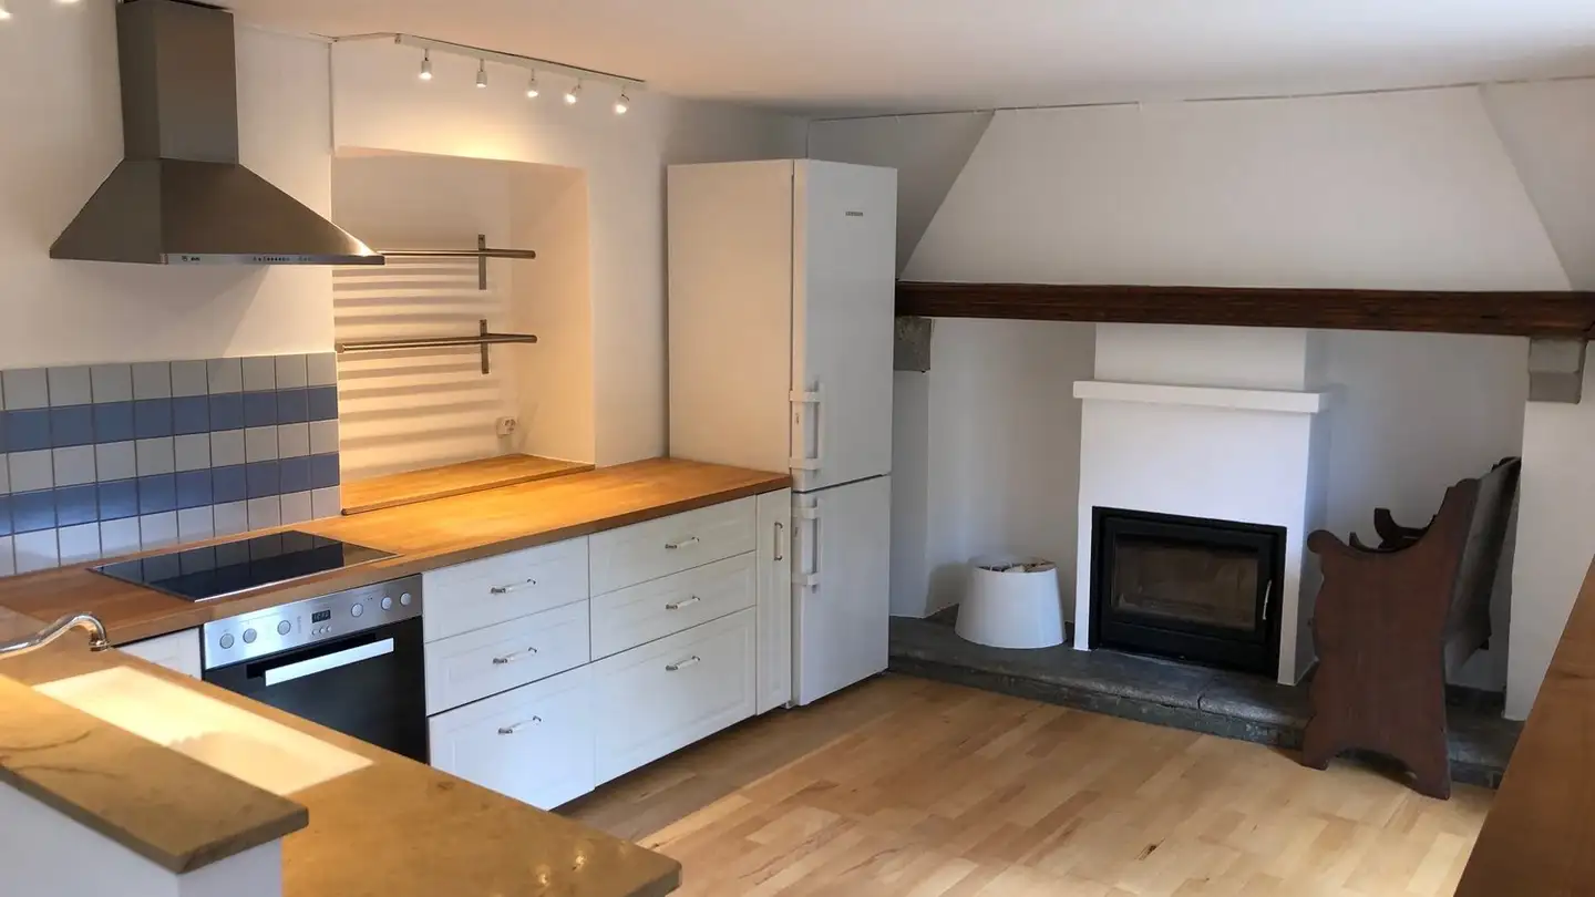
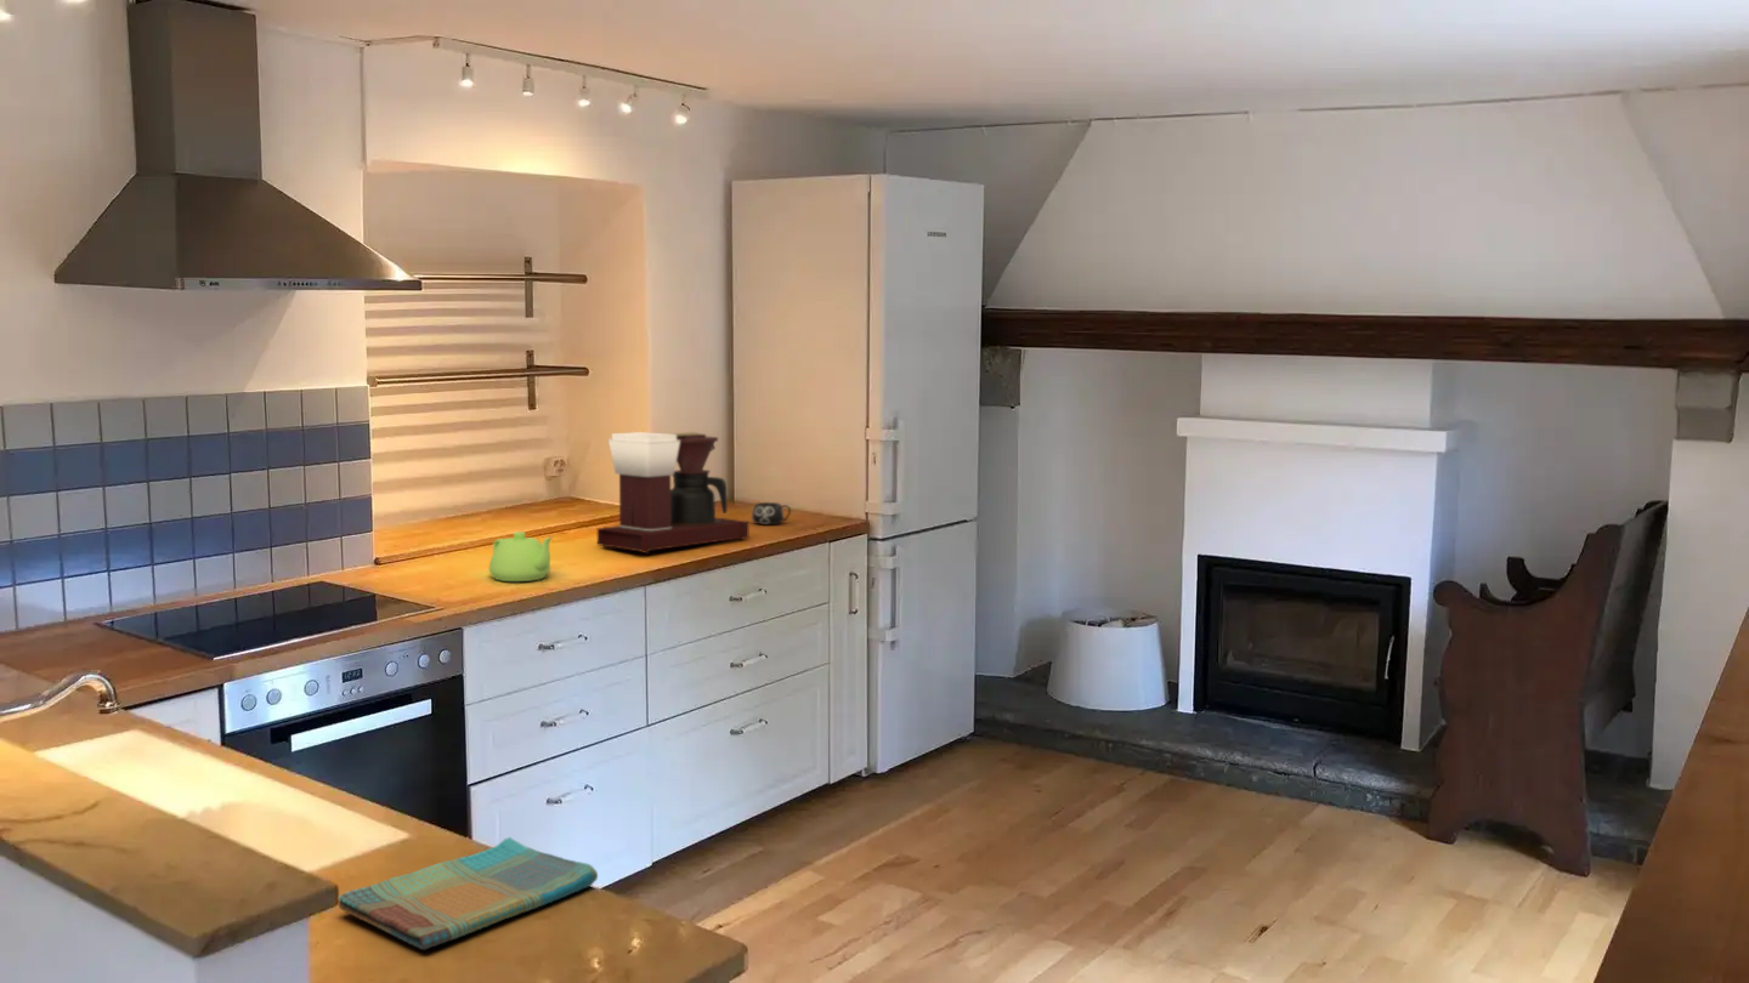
+ dish towel (471, 888)
+ coffee maker (674, 488)
+ teapot (522, 555)
+ mug (771, 513)
